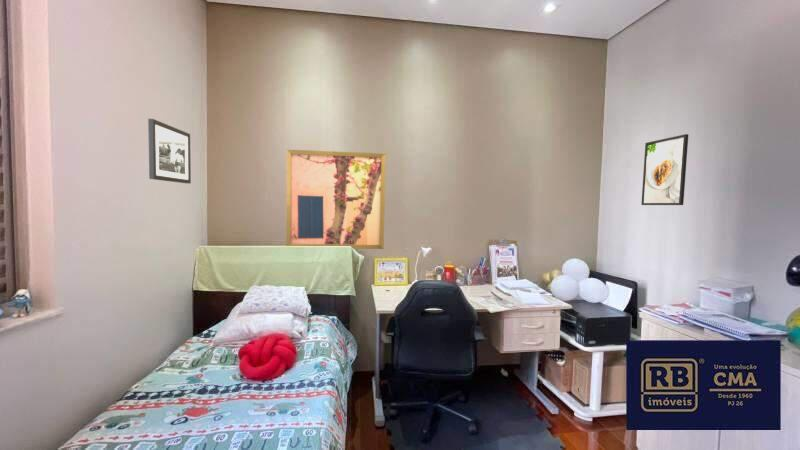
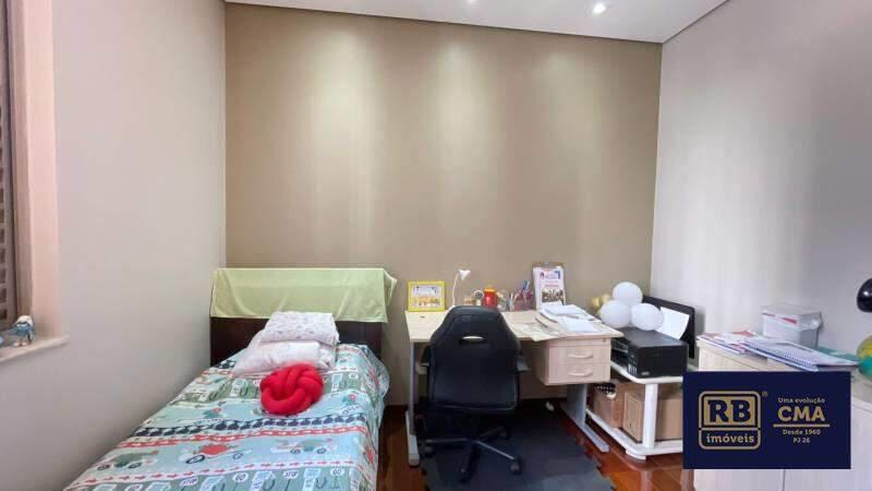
- picture frame (171, 154)
- wall art (336, 200)
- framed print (663, 172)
